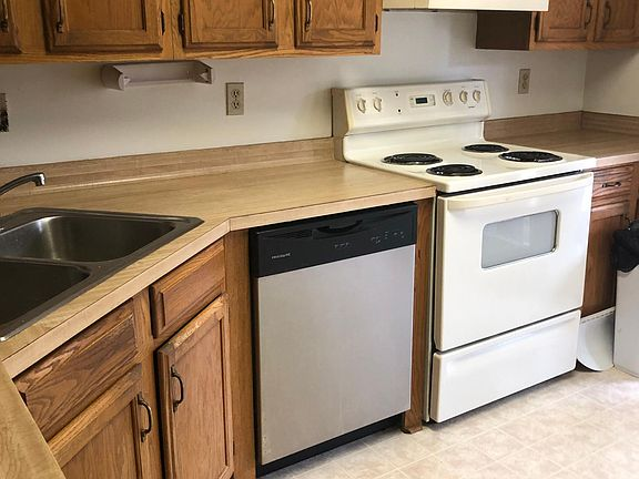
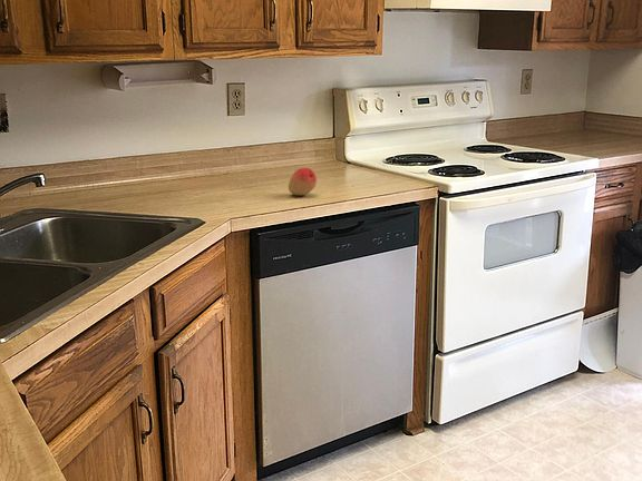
+ fruit (302, 181)
